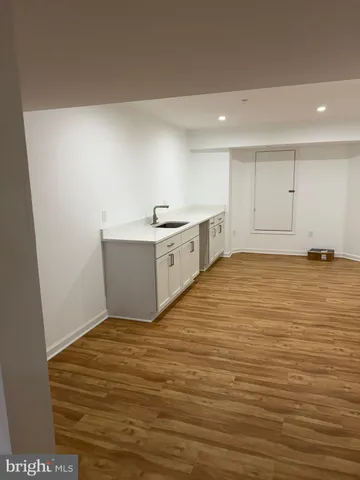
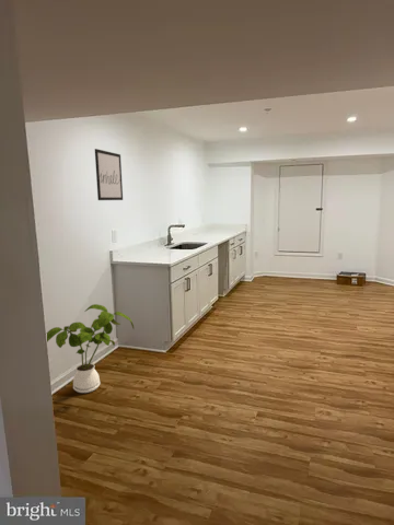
+ wall art (109, 176)
+ house plant (97, 346)
